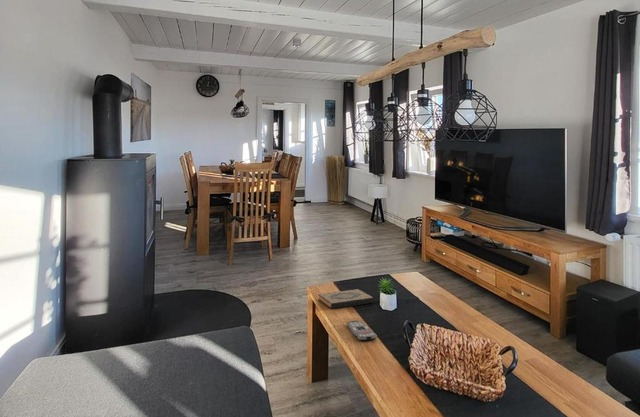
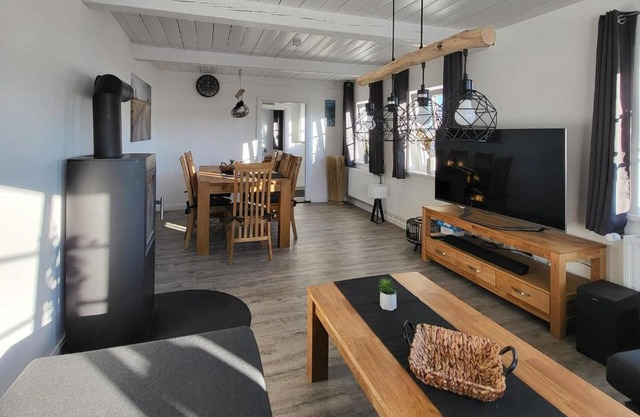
- hardback book (345, 298)
- remote control (360, 330)
